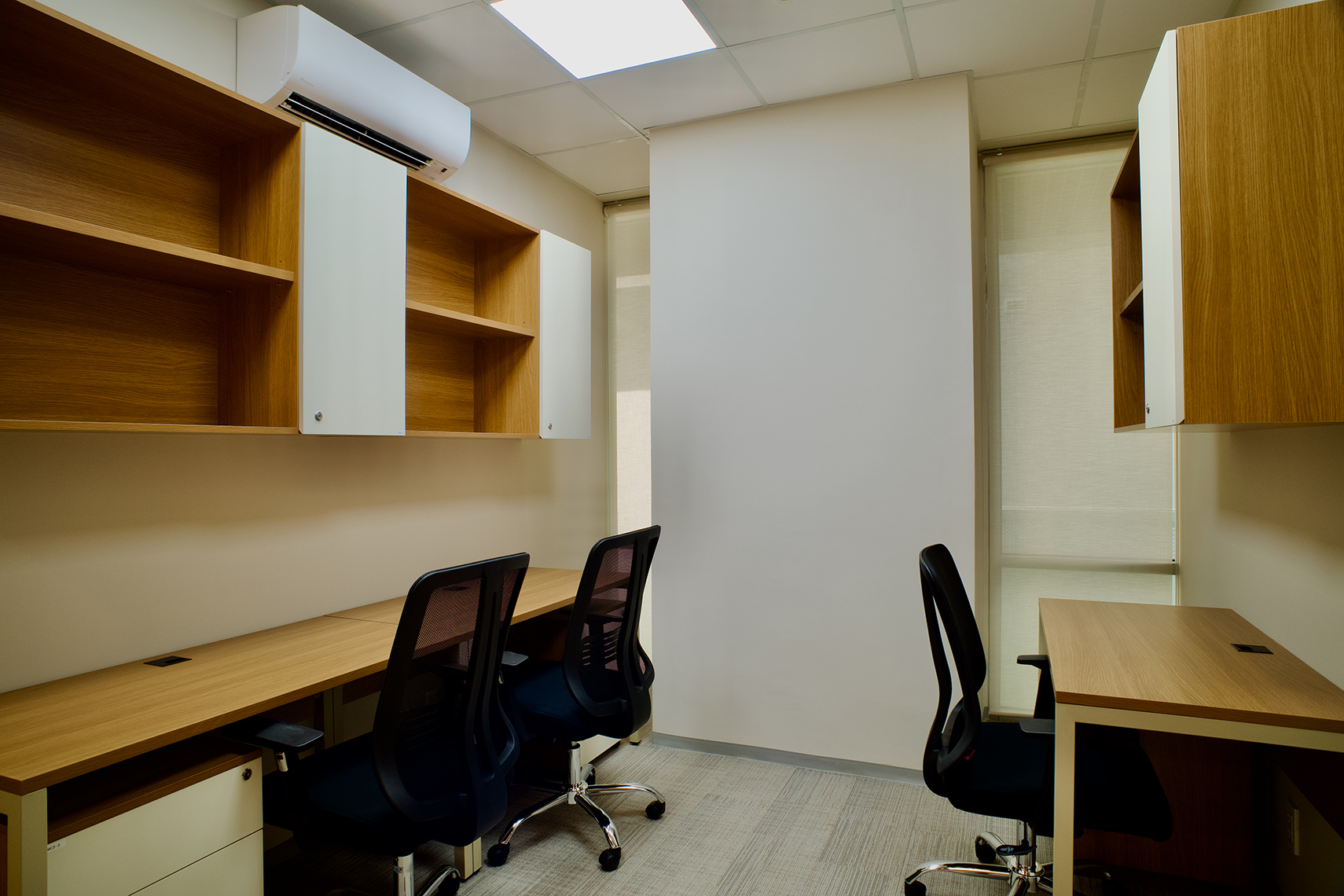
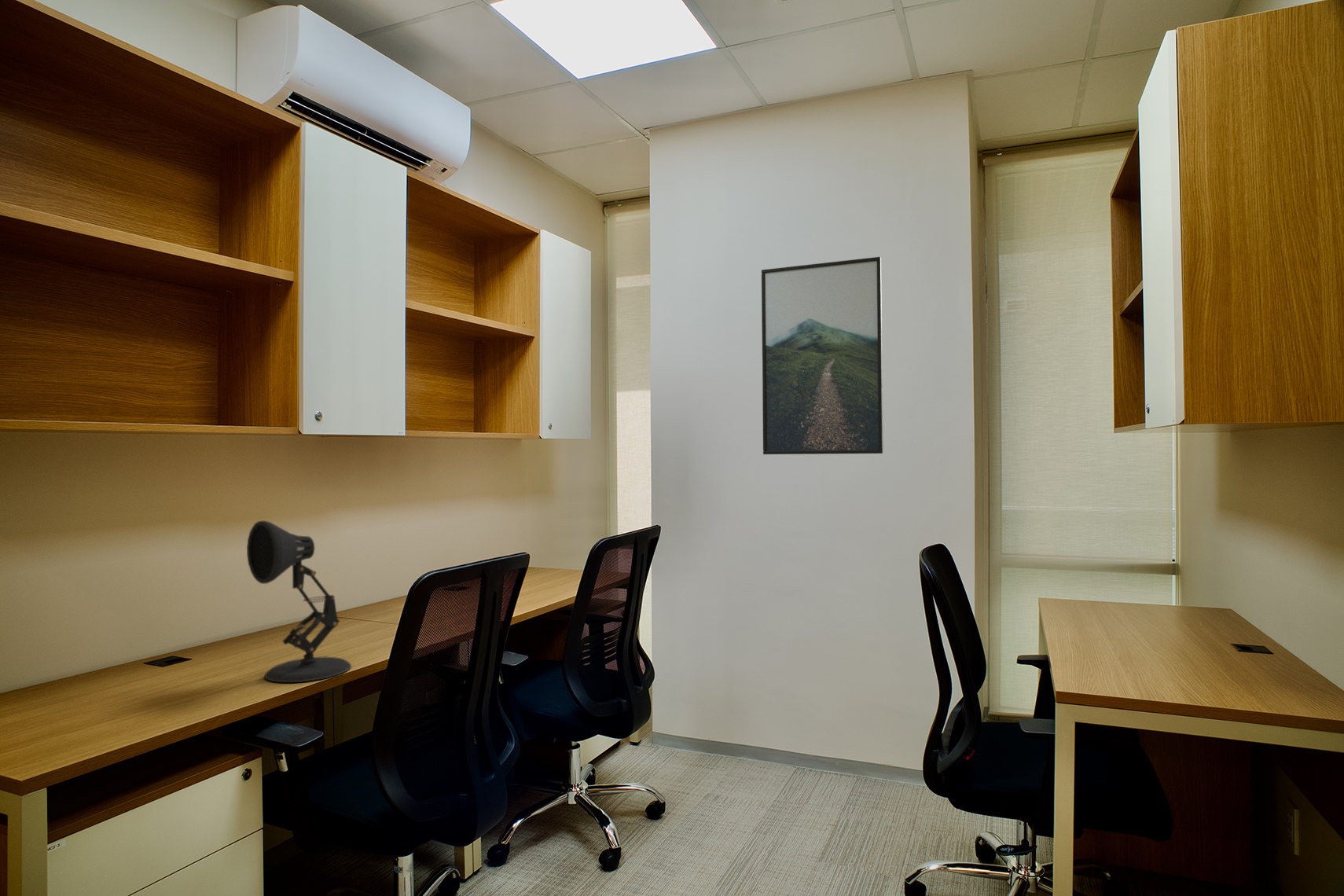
+ desk lamp (305, 594)
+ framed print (820, 358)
